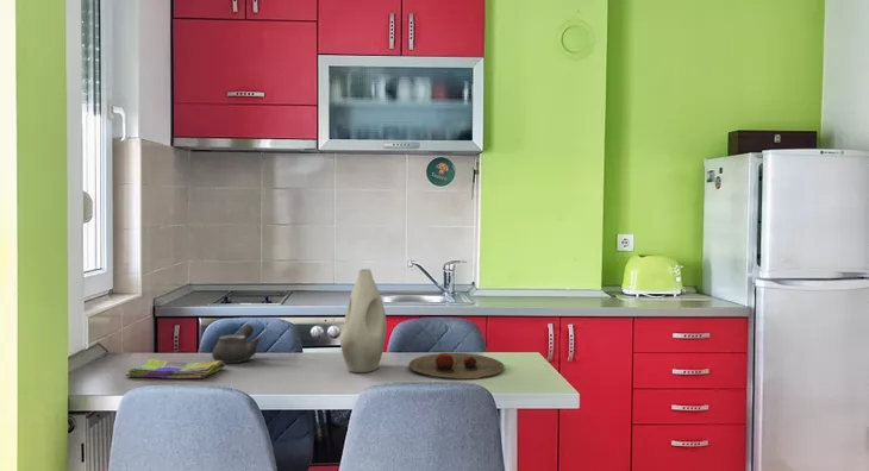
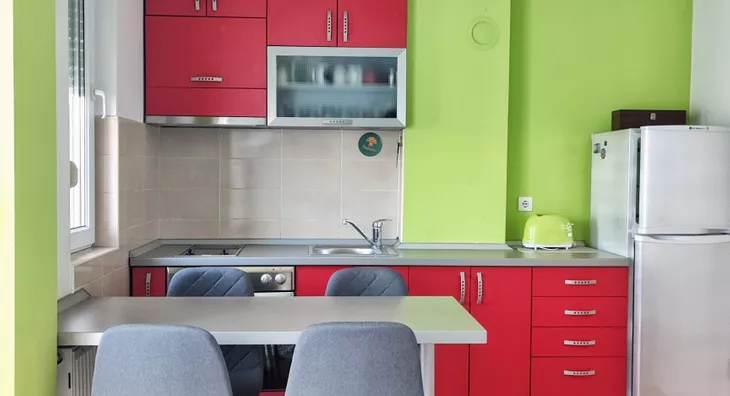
- plate (456, 360)
- vase (363, 319)
- teapot (239, 343)
- dish towel (177, 368)
